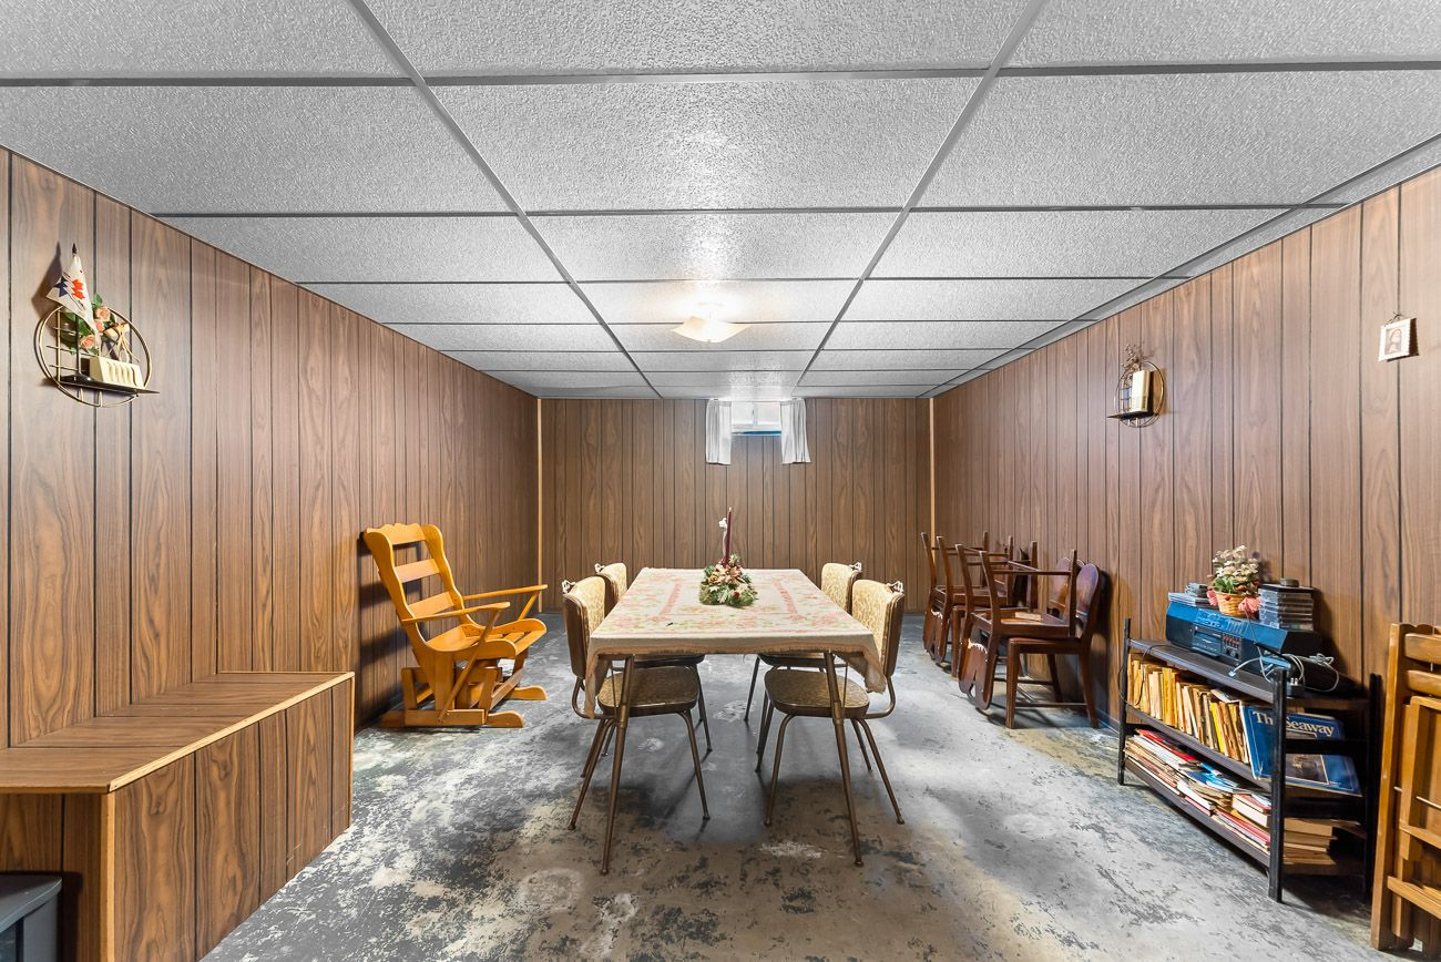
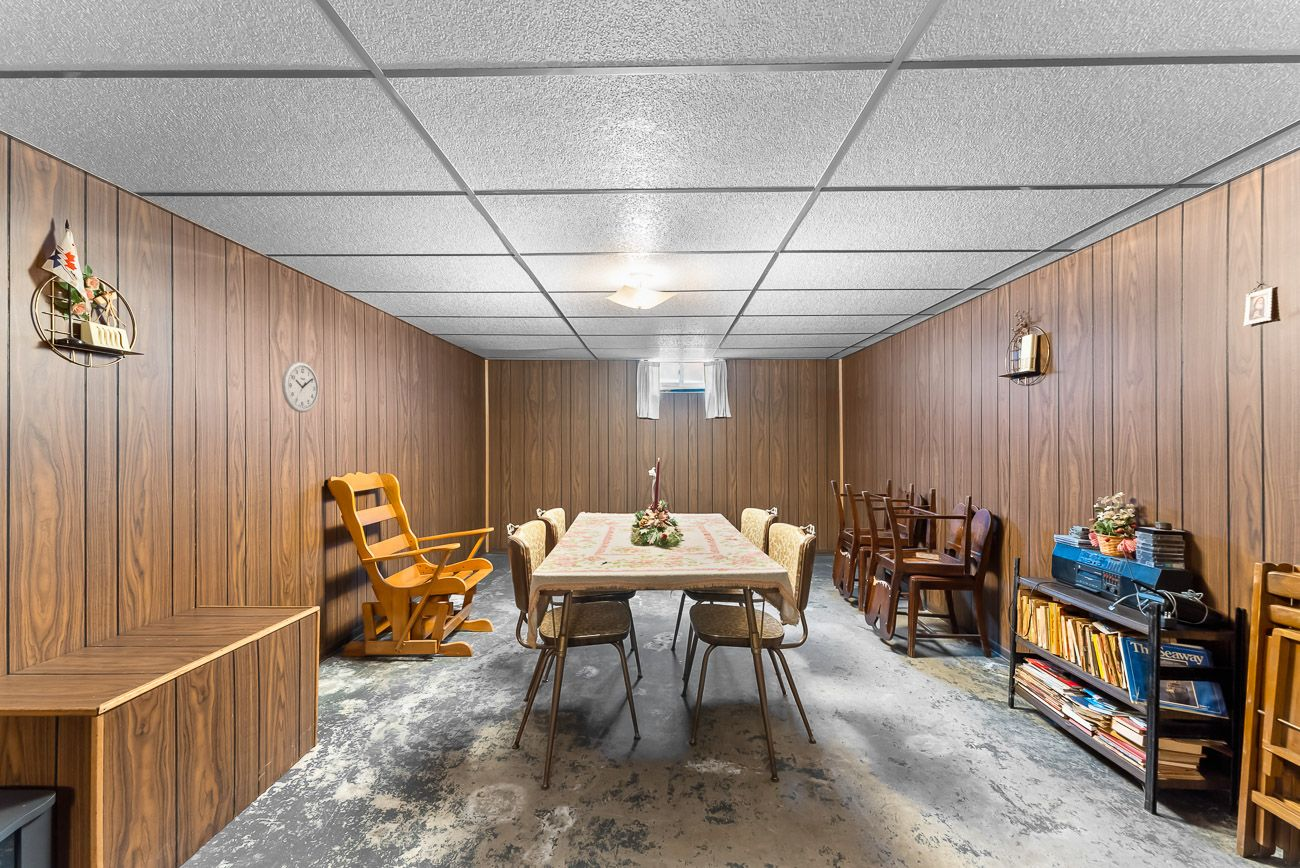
+ wall clock (302, 387)
